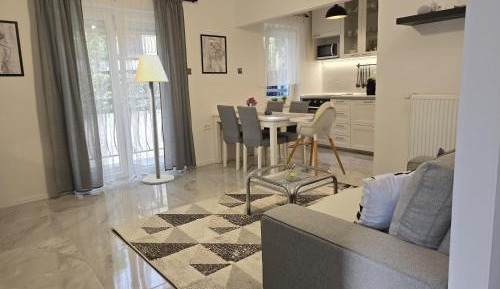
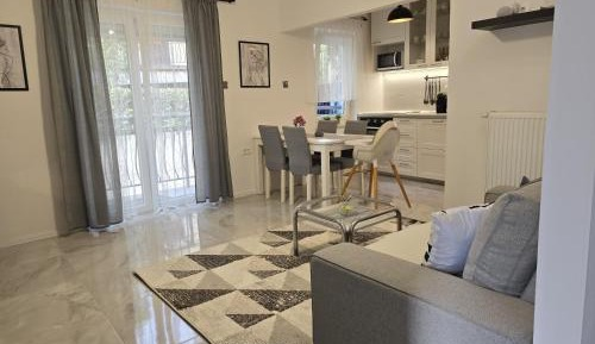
- floor lamp (154, 119)
